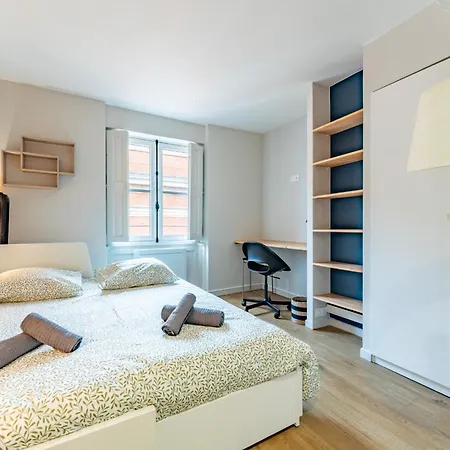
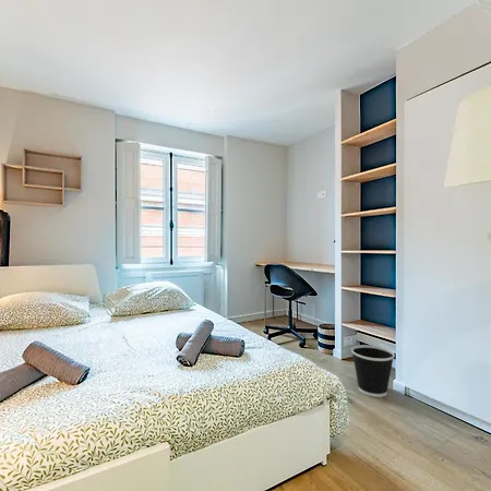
+ wastebasket (372, 371)
